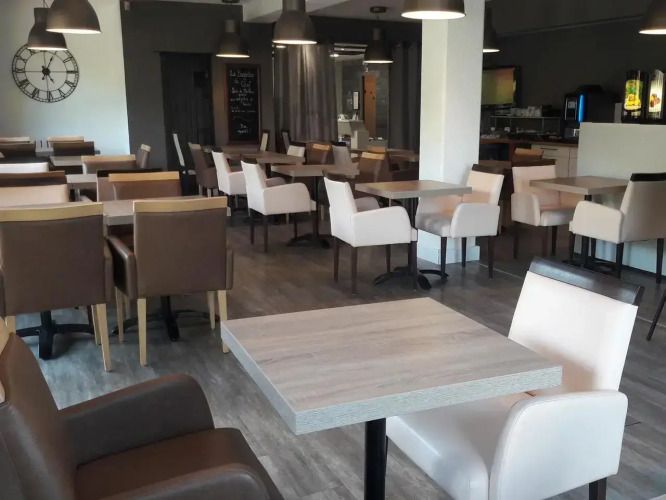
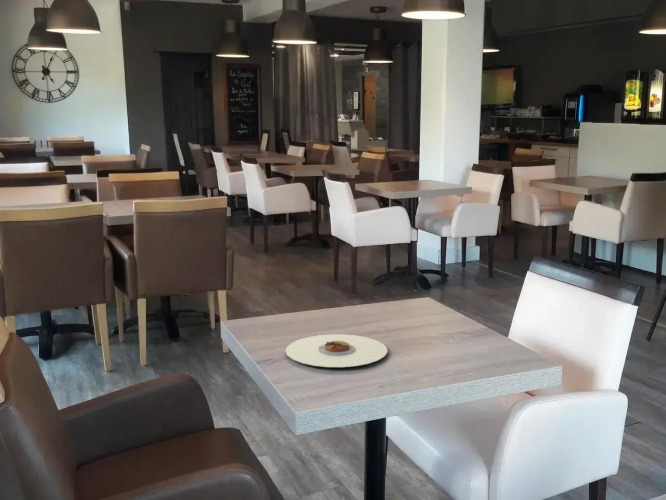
+ plate (336, 346)
